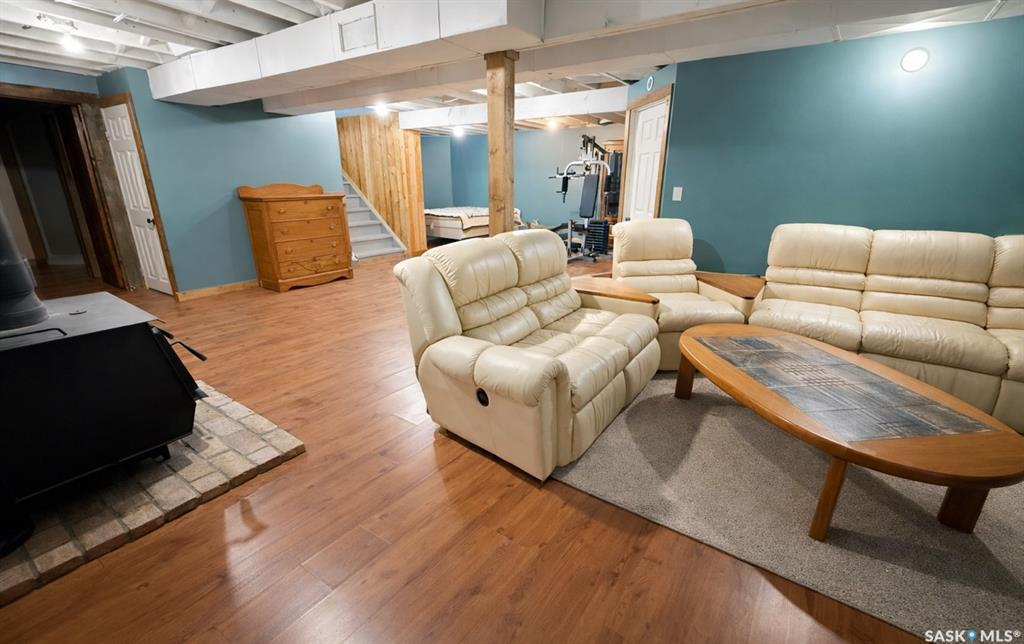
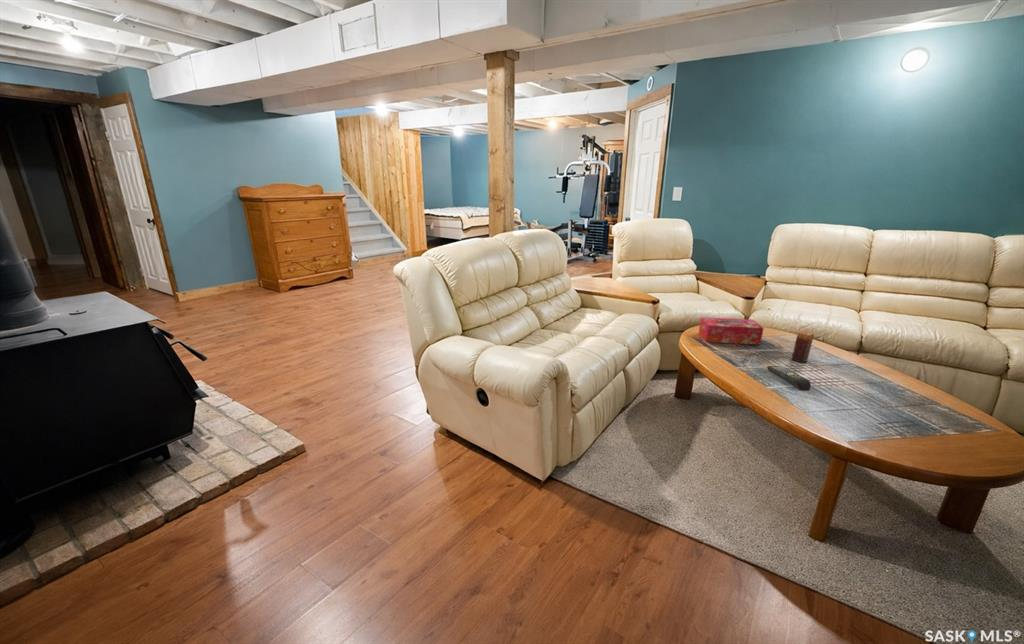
+ remote control (788, 375)
+ tissue box (729, 330)
+ candle (802, 346)
